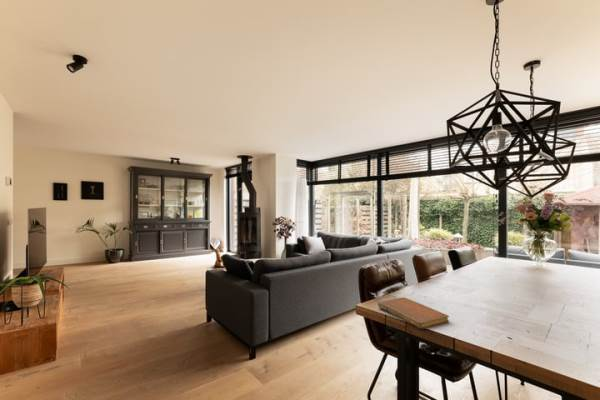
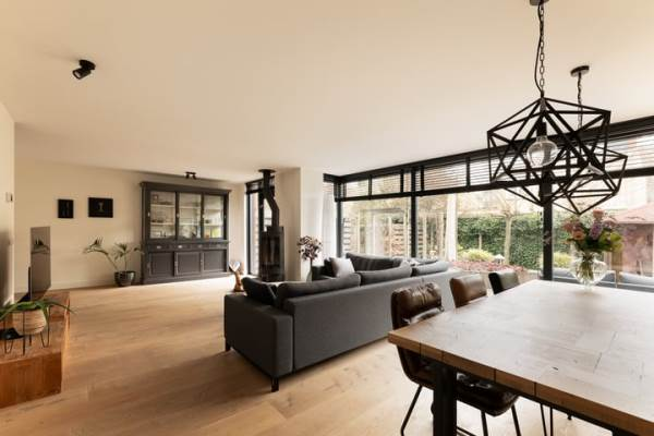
- notebook (411, 311)
